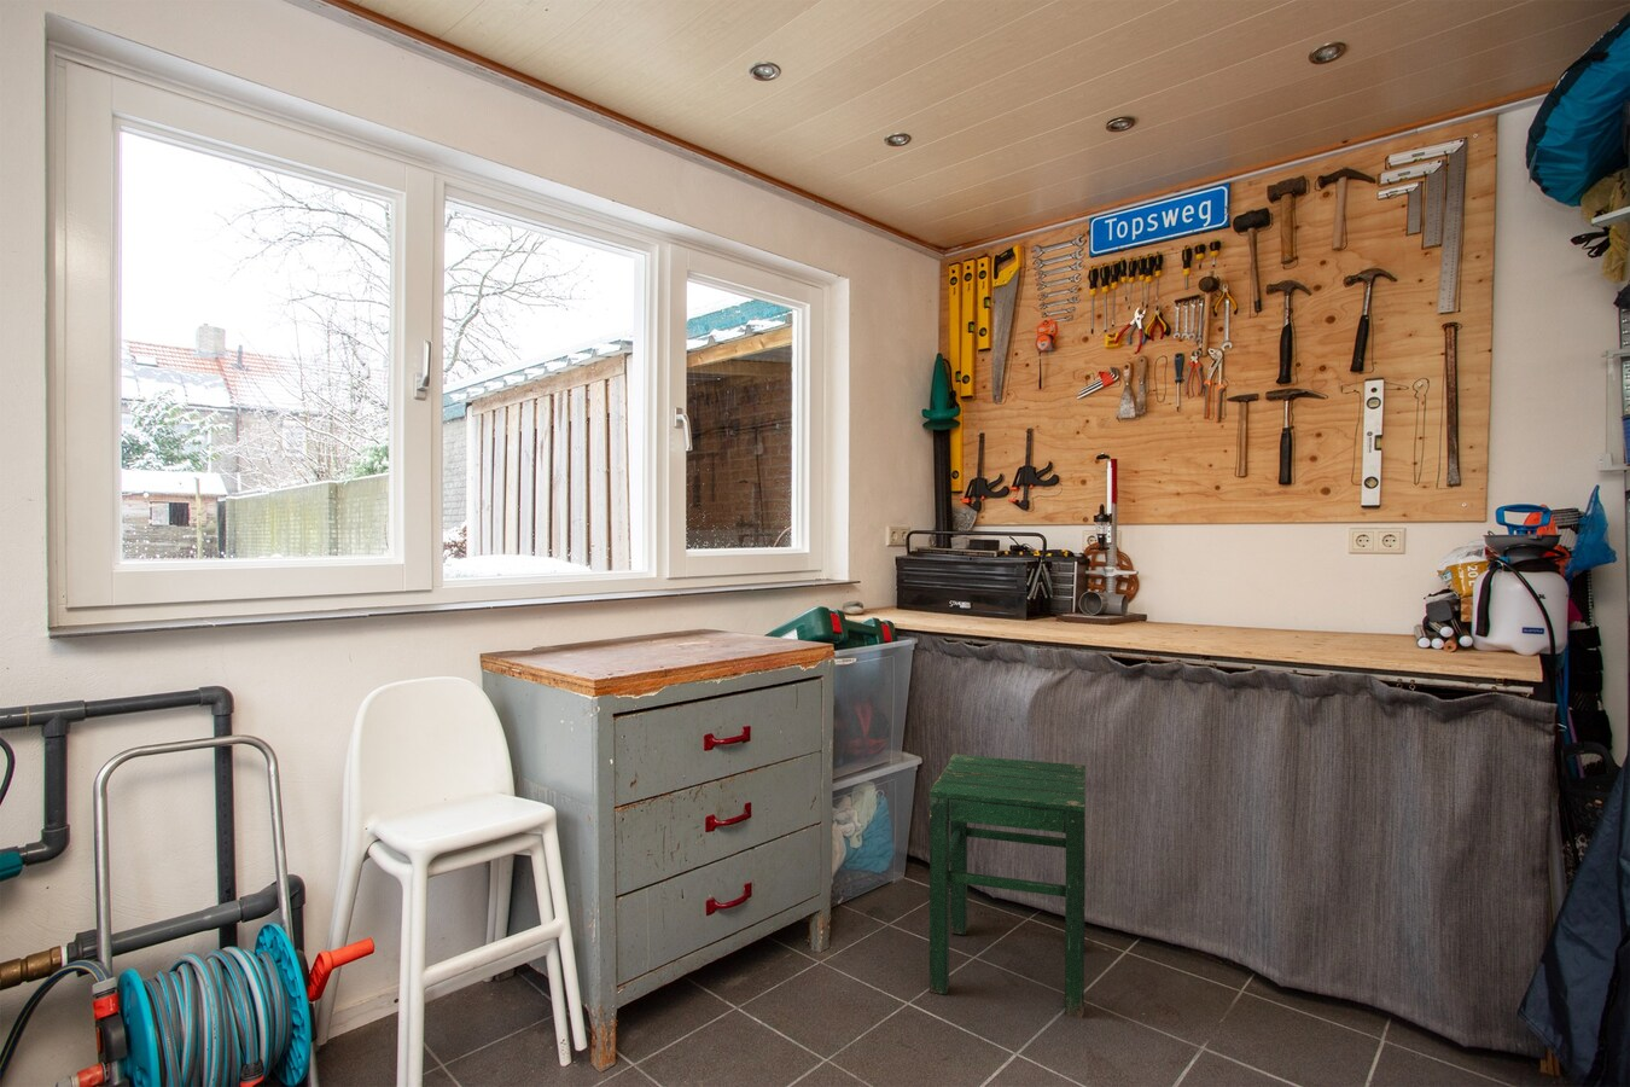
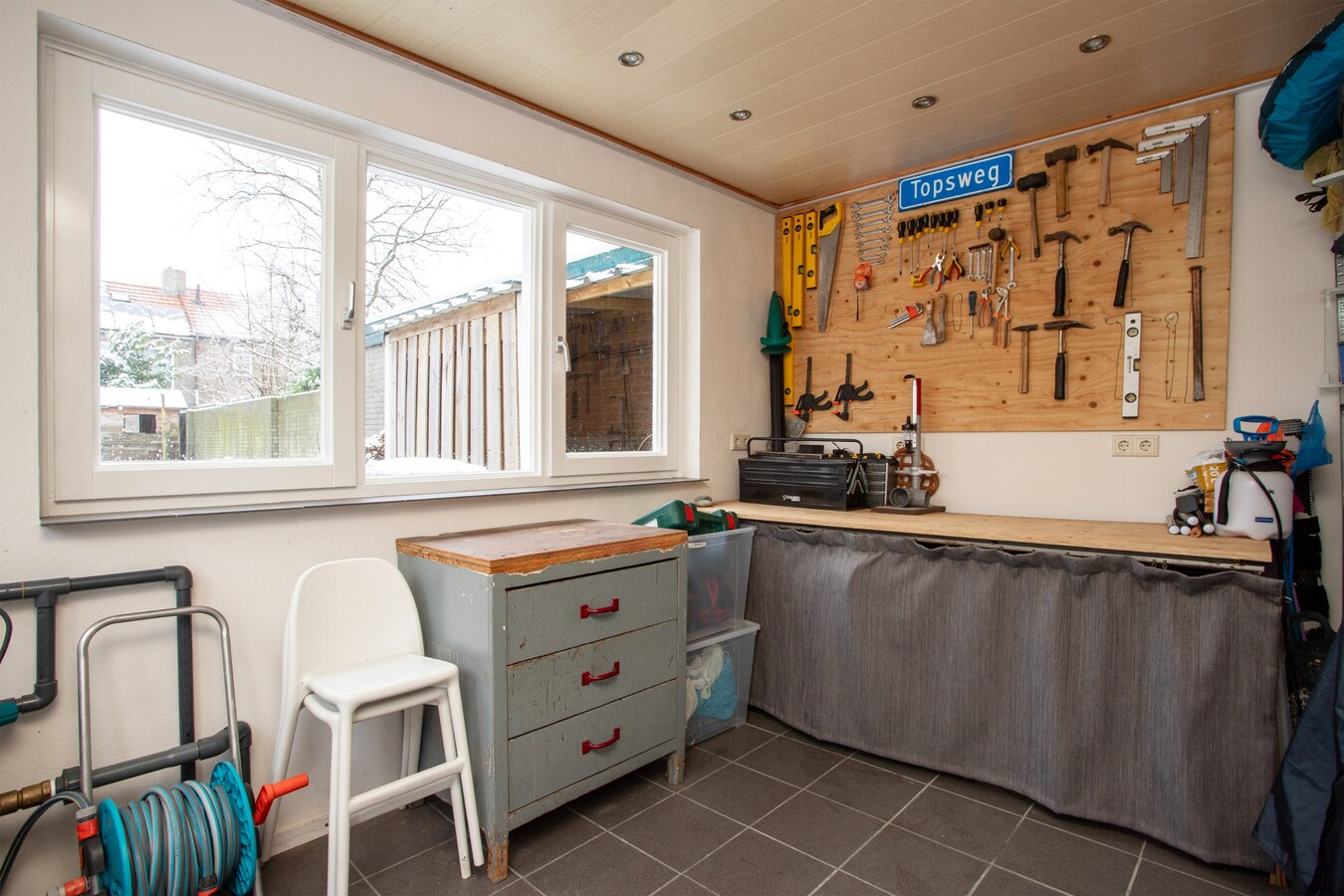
- stool (1010, 878)
